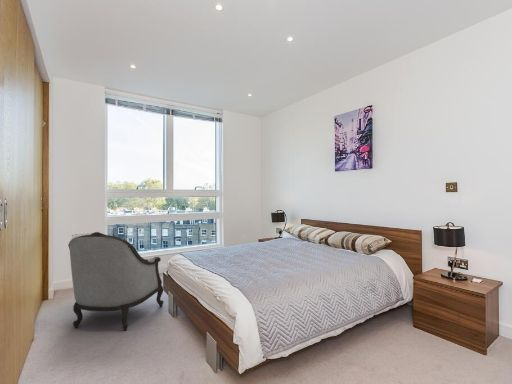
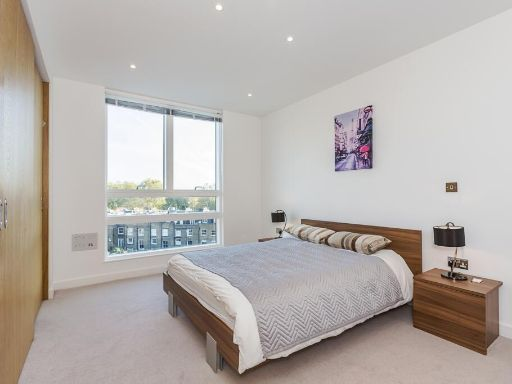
- armchair (120, 271)
